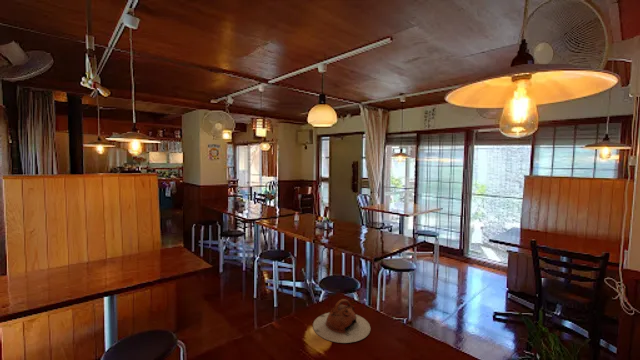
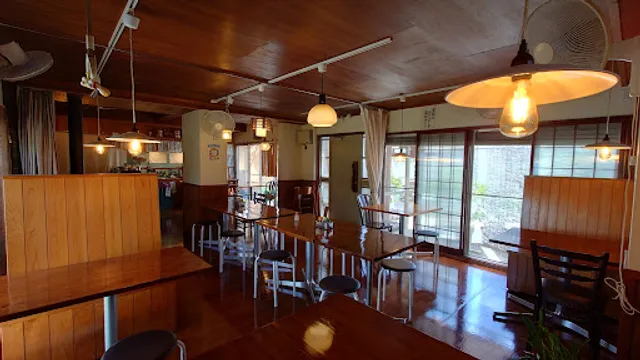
- teapot (341, 313)
